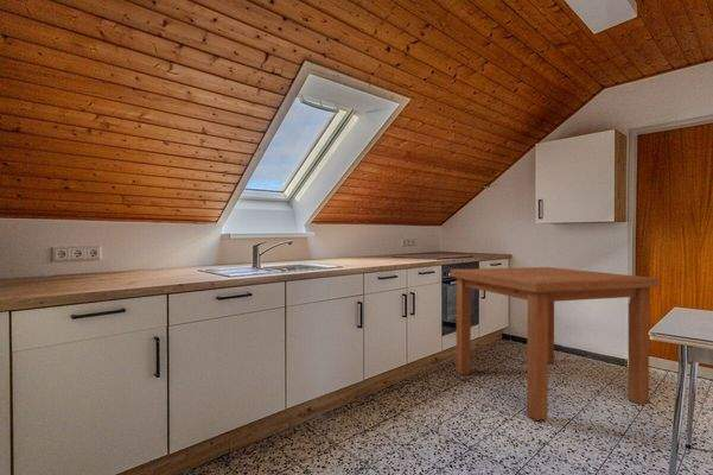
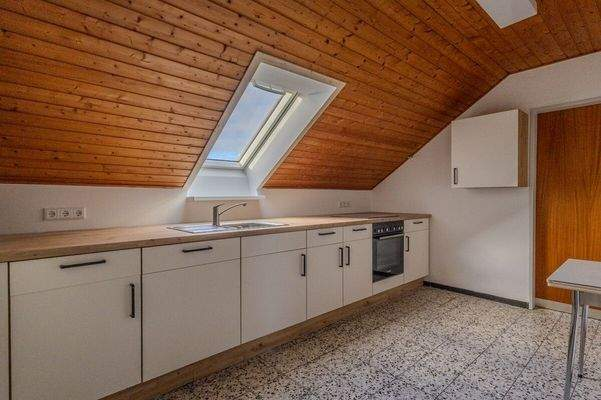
- dining table (542, 329)
